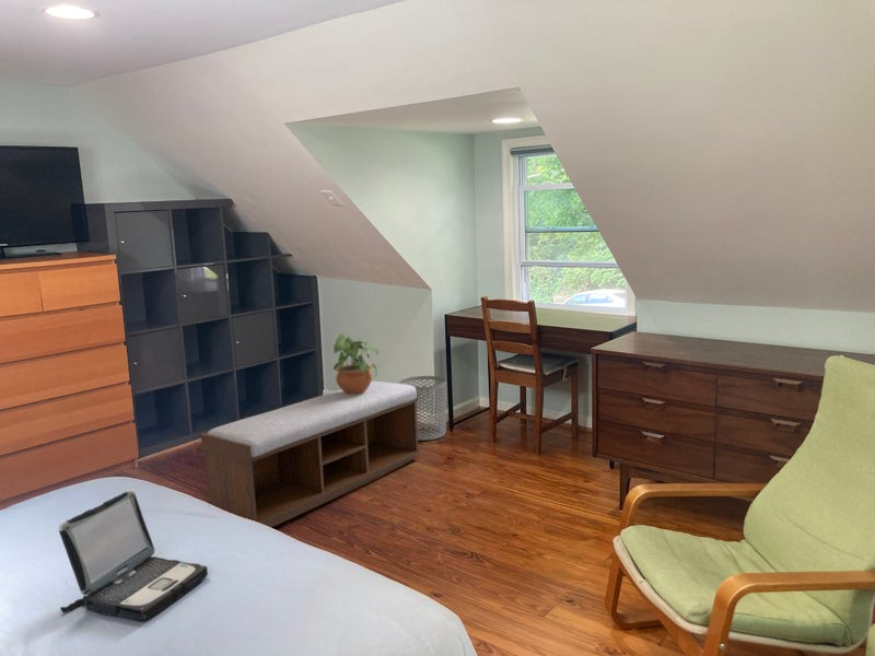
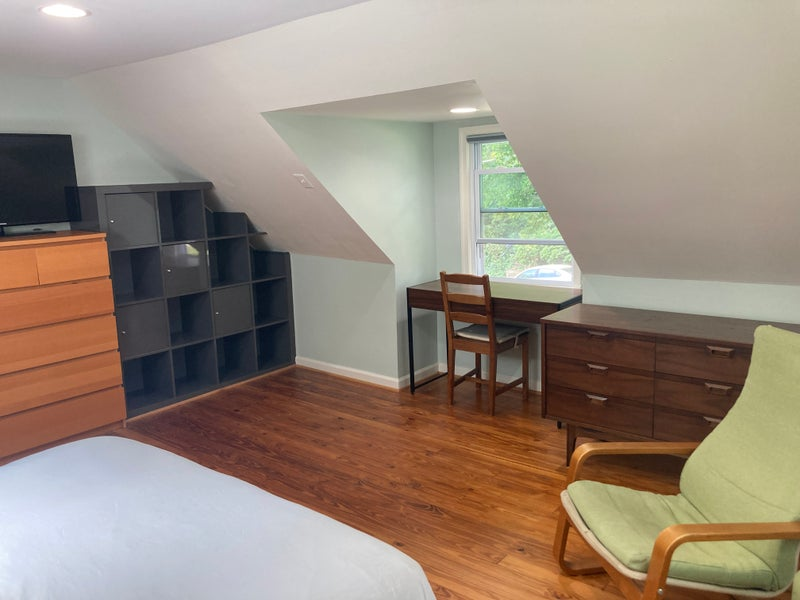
- laptop (132, 551)
- potted plant (350, 363)
- waste bin (423, 408)
- bench (323, 446)
